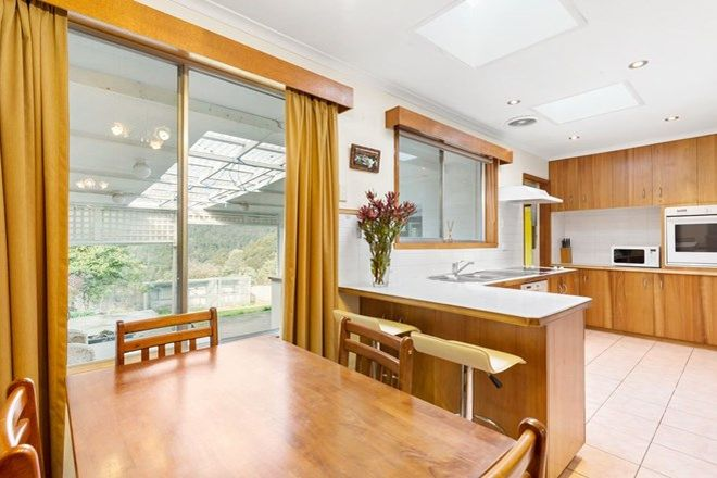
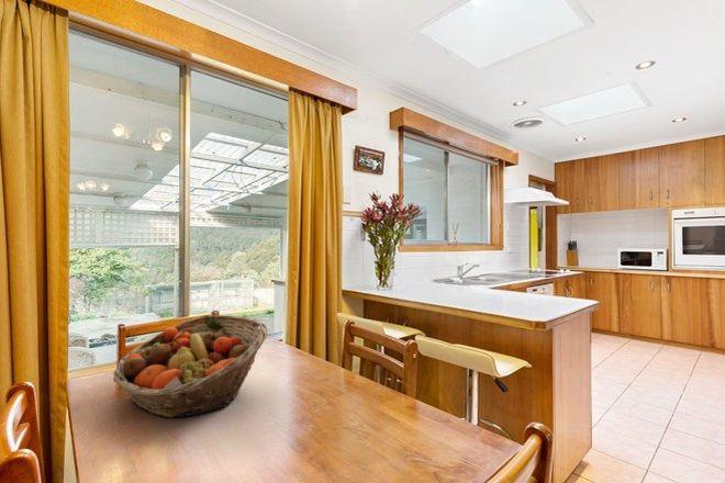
+ fruit basket (194, 359)
